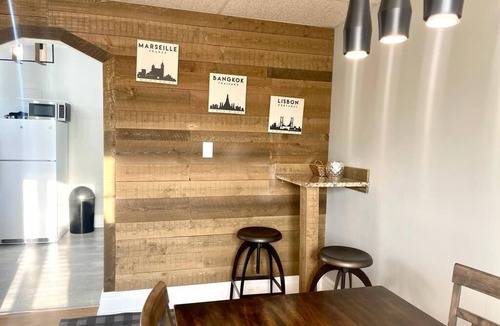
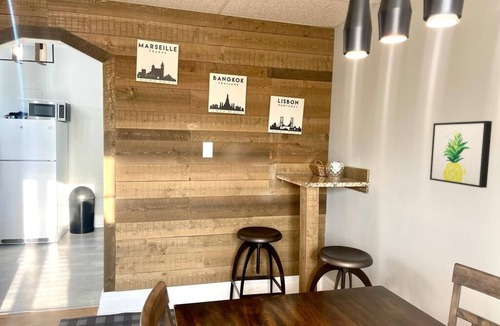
+ wall art (458, 153)
